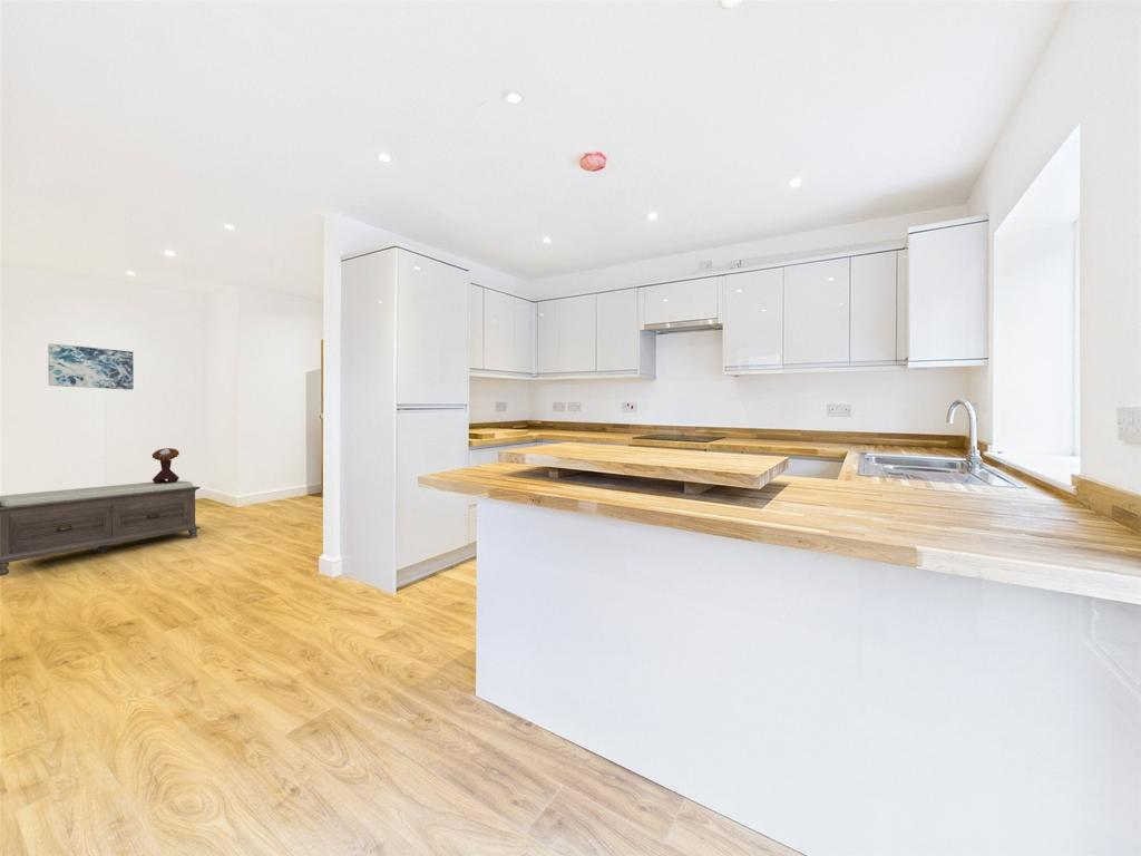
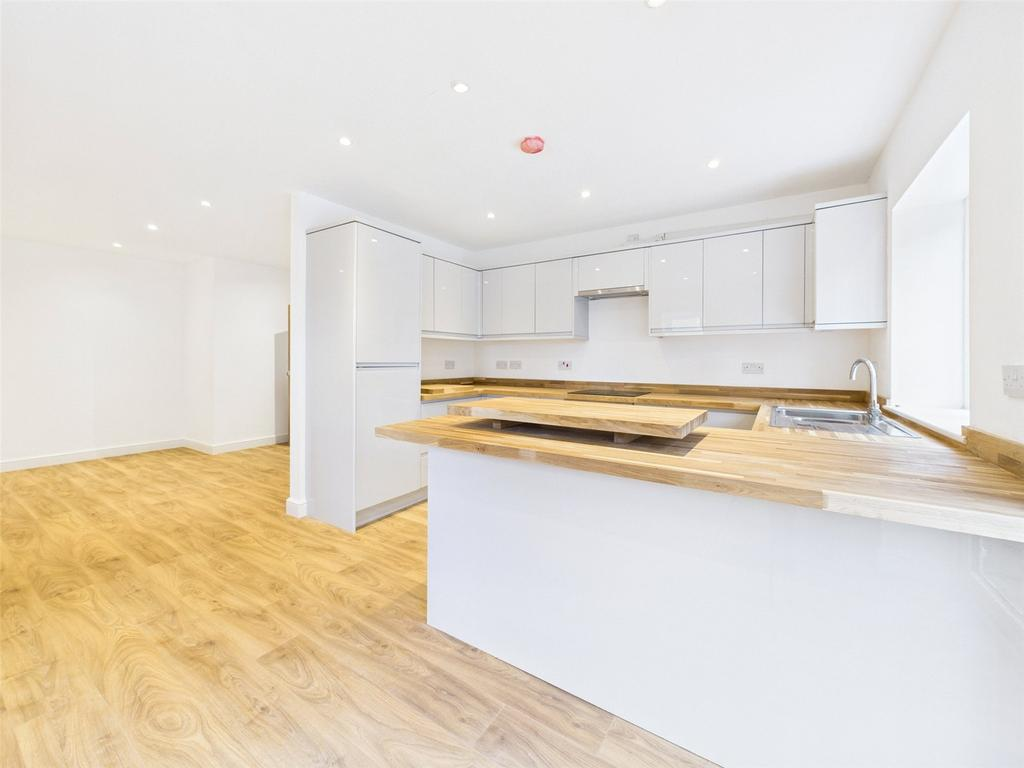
- mushroom (165, 465)
- bench (100, 519)
- wall art (92, 368)
